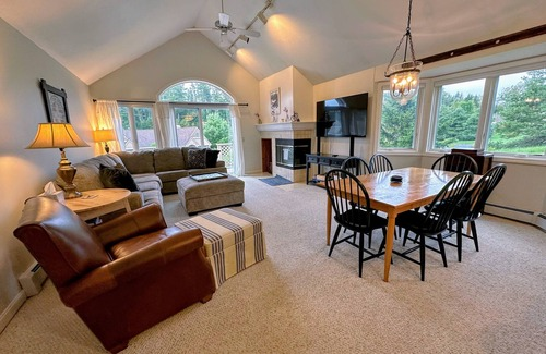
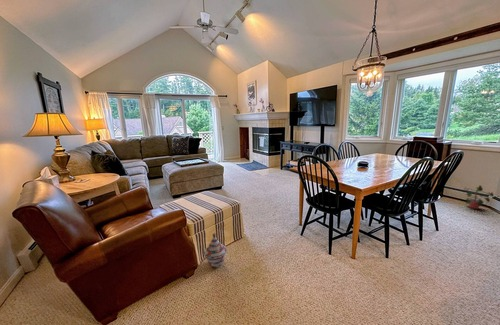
+ potted plant (476, 196)
+ woven basket (215, 249)
